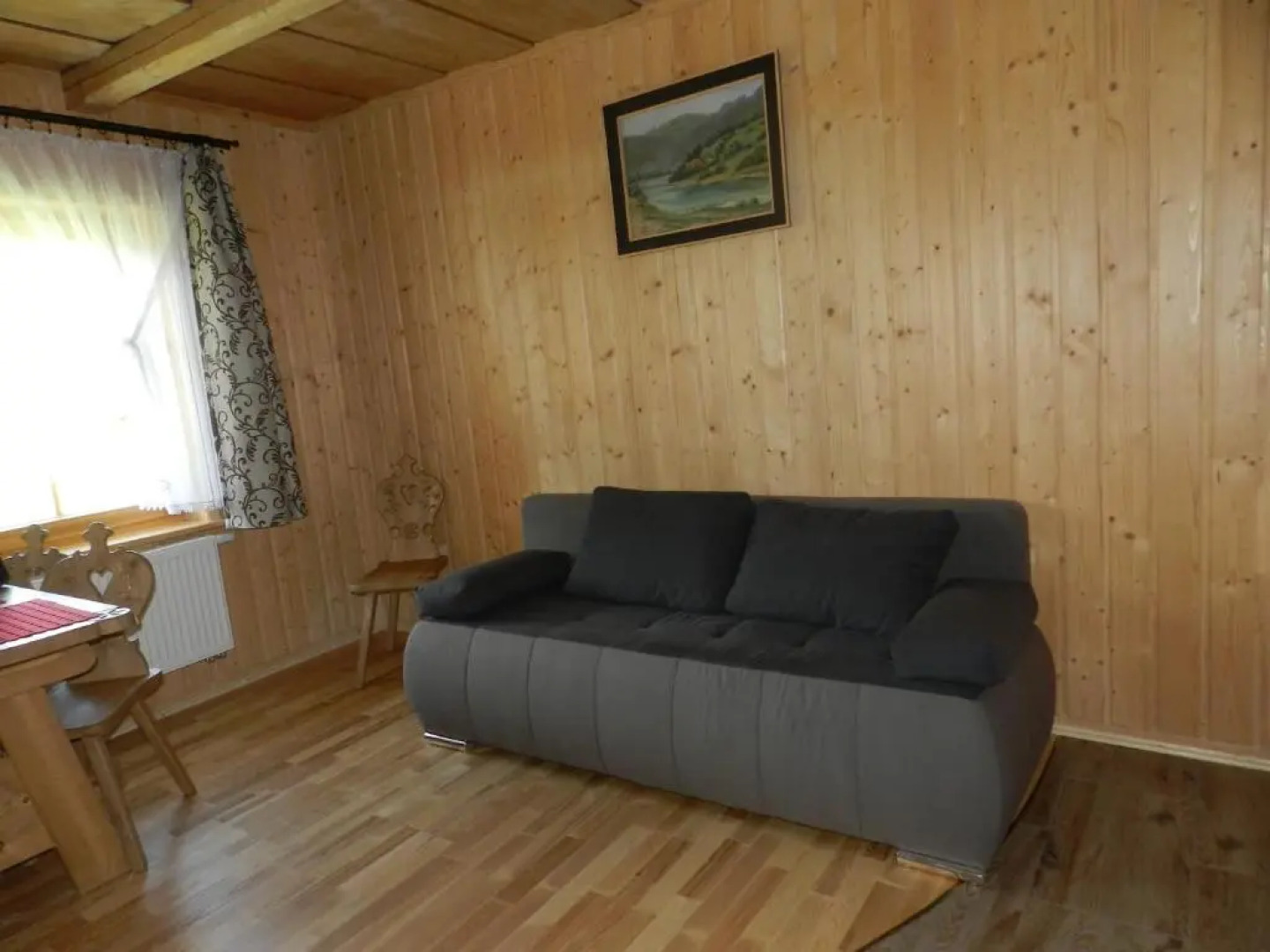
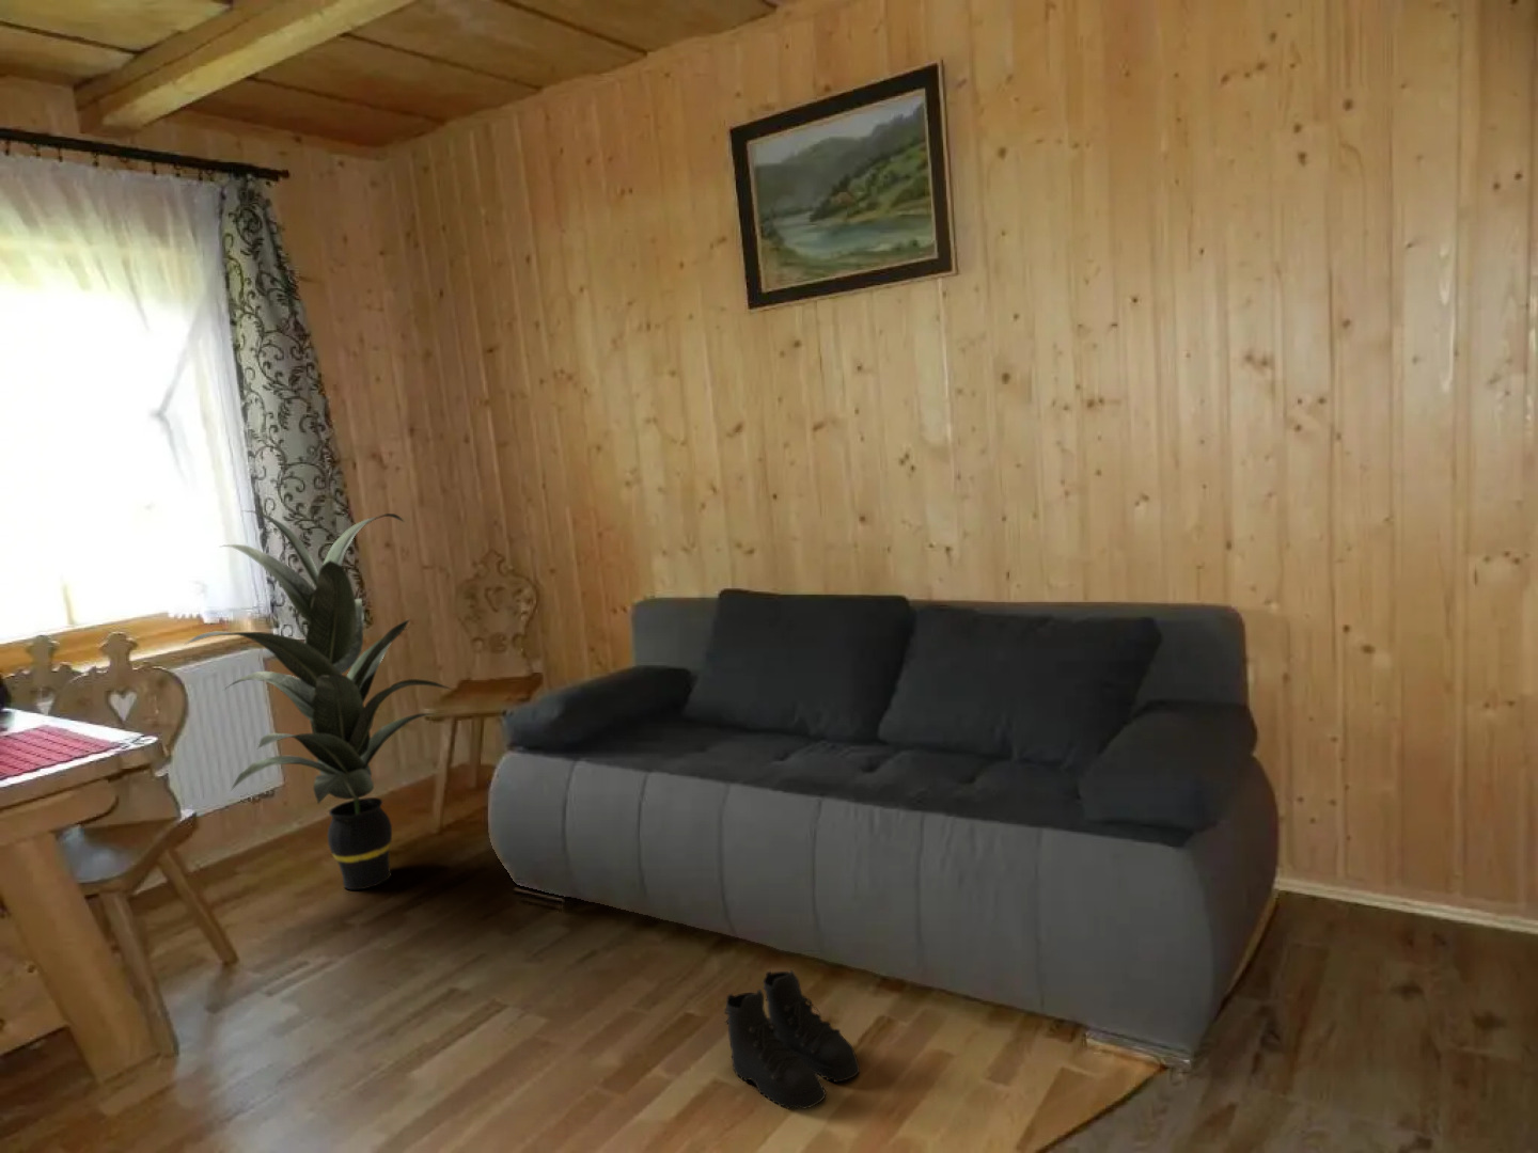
+ indoor plant (321, 698)
+ boots (790, 1029)
